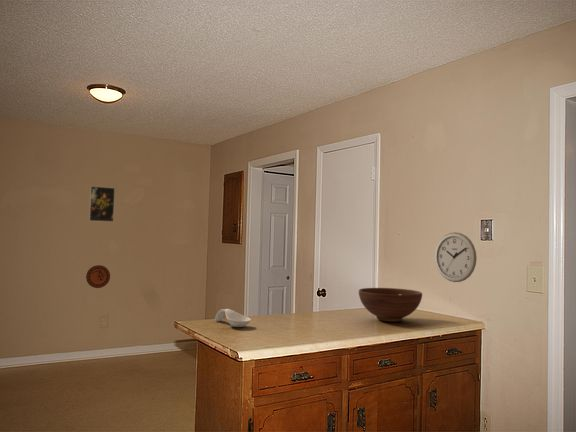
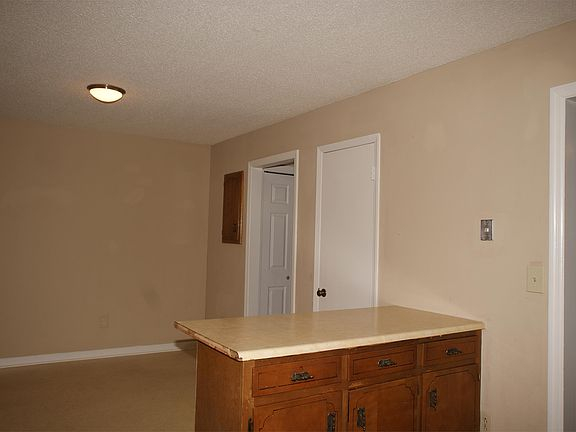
- fruit bowl (389, 305)
- wall clock (454, 257)
- spoon rest (231, 317)
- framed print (102, 204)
- decorative plate (98, 276)
